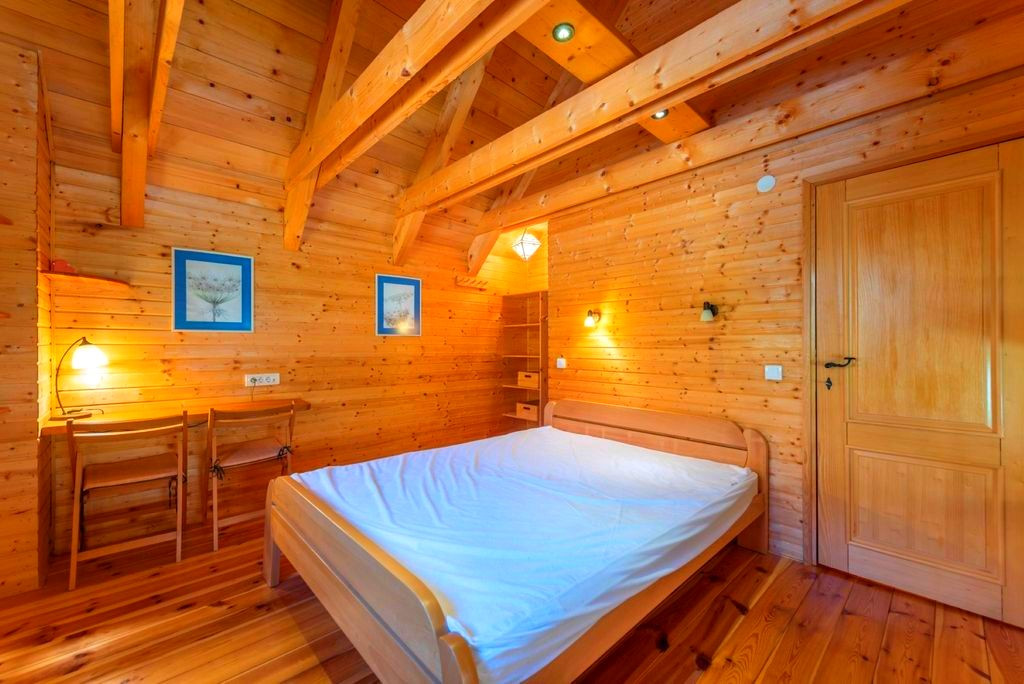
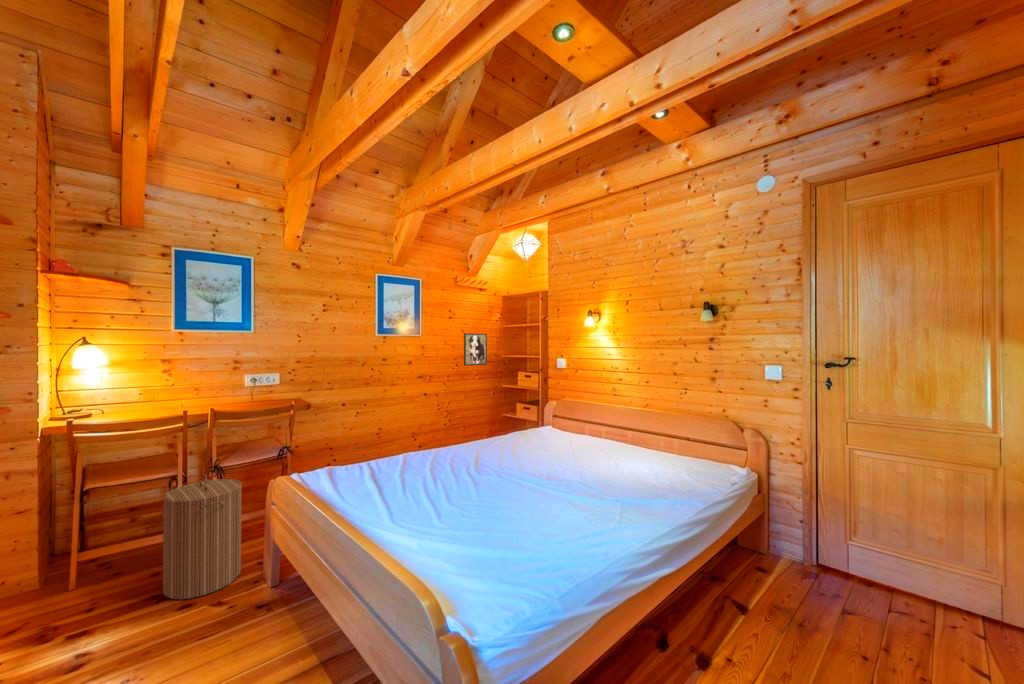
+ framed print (475, 349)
+ laundry hamper (203, 527)
